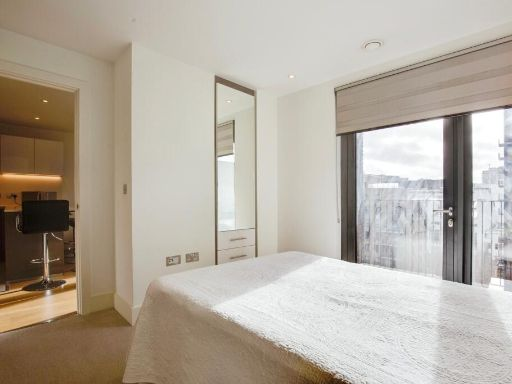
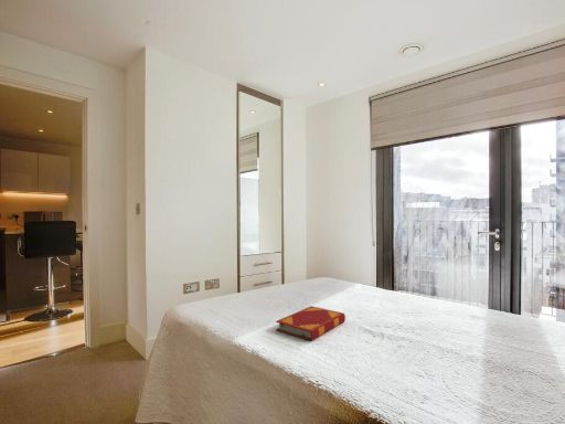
+ hardback book (311, 321)
